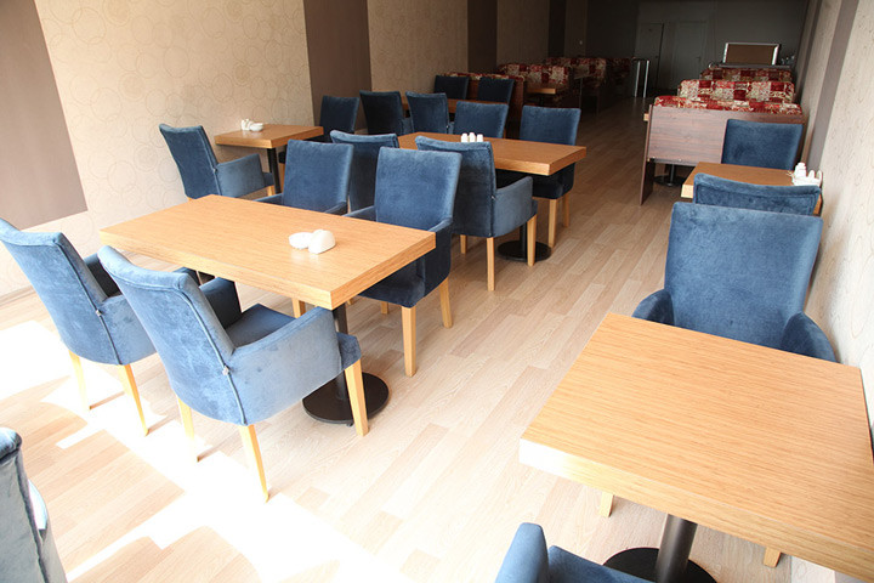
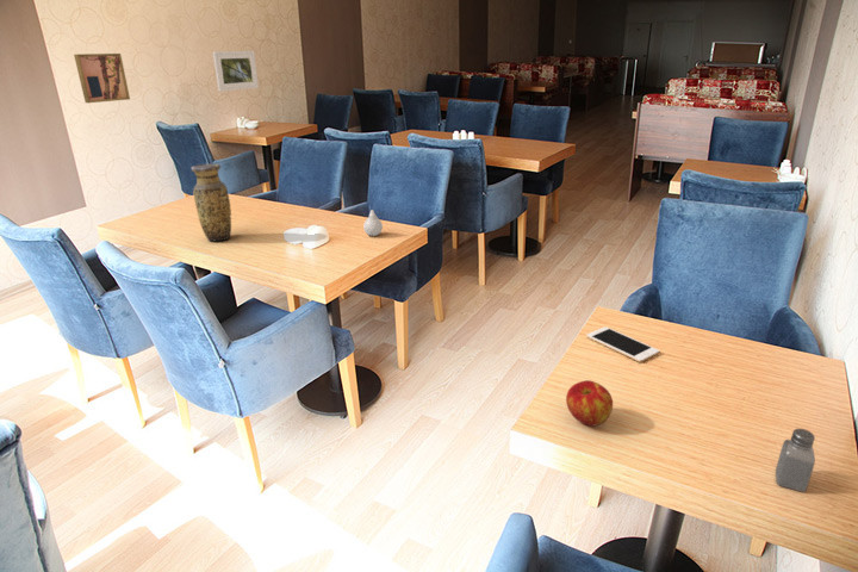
+ saltshaker (796, 458)
+ vase (212, 203)
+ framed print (236, 70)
+ apple (589, 403)
+ vase (372, 222)
+ wall art (102, 77)
+ cell phone (621, 343)
